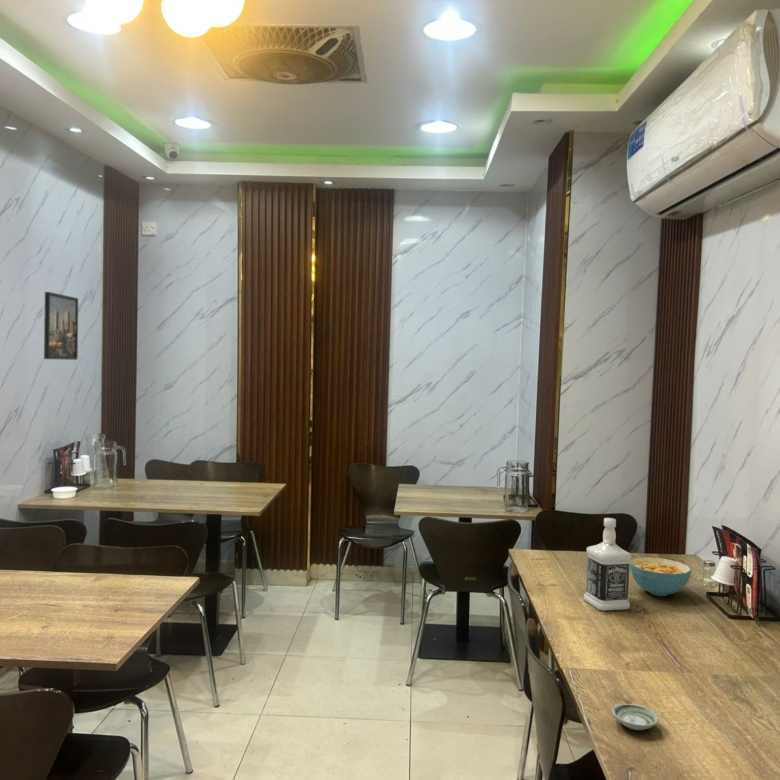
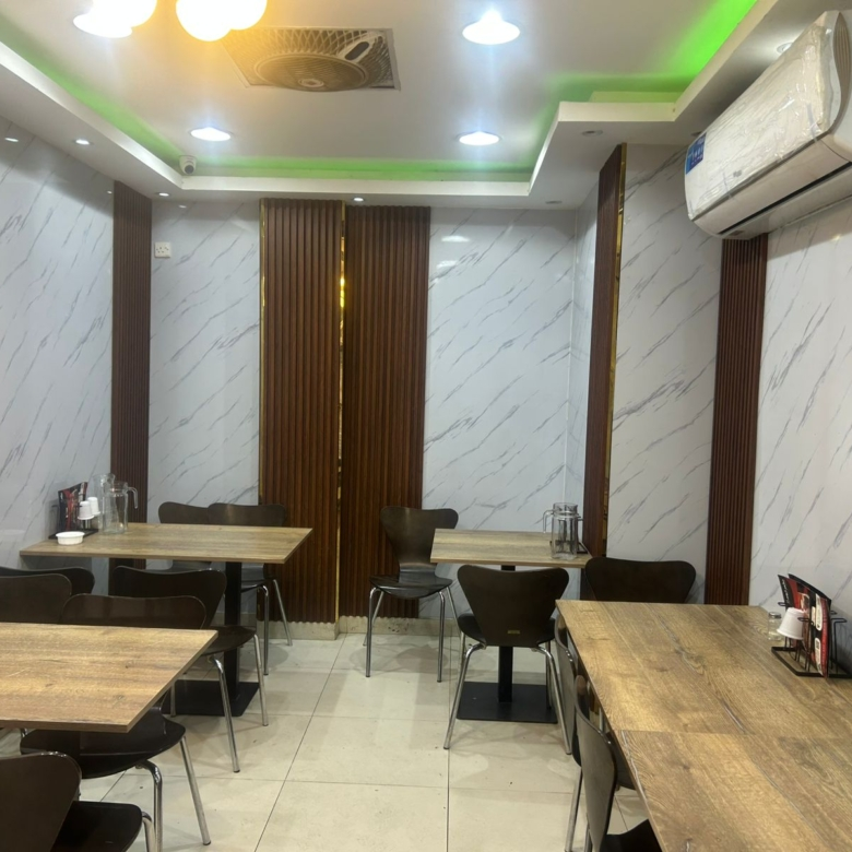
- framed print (61, 327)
- bottle (608, 561)
- saucer (634, 719)
- cereal bowl (659, 579)
